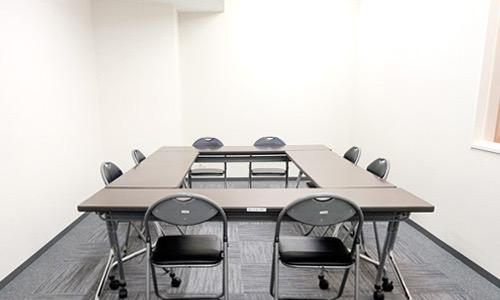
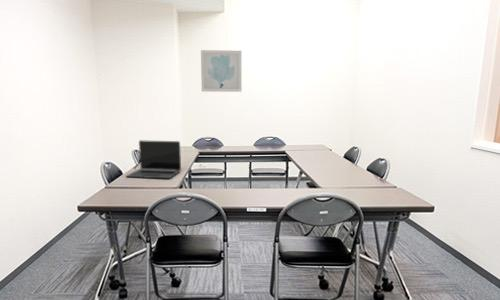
+ wall art (221, 71)
+ laptop (153, 158)
